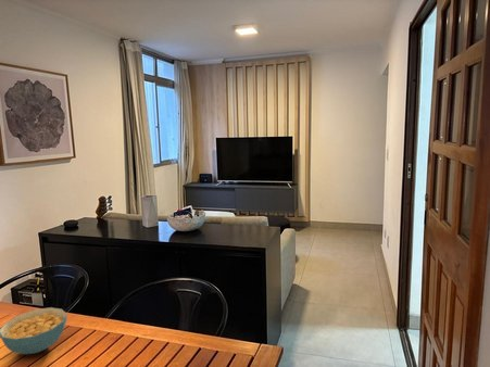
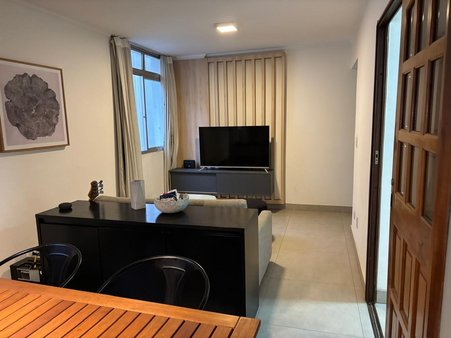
- cereal bowl (35, 334)
